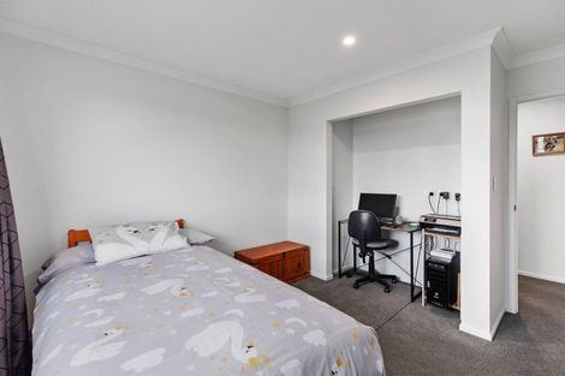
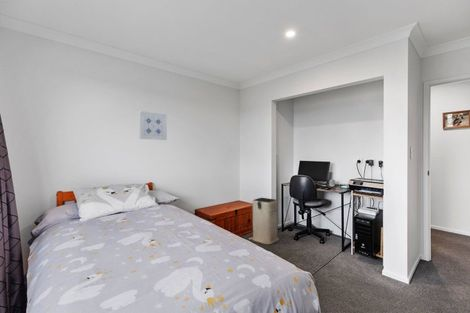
+ laundry basket (264, 219)
+ wall art (153, 126)
